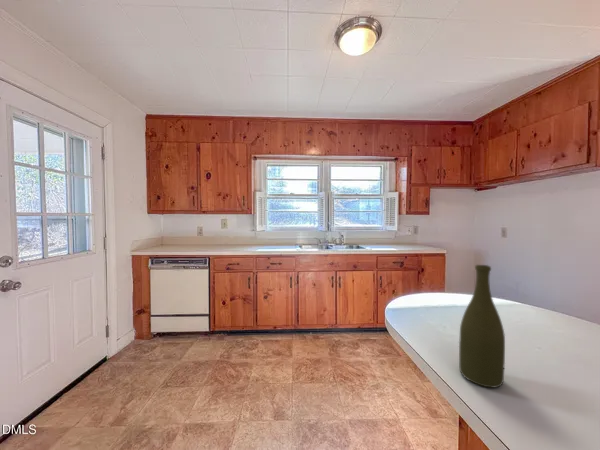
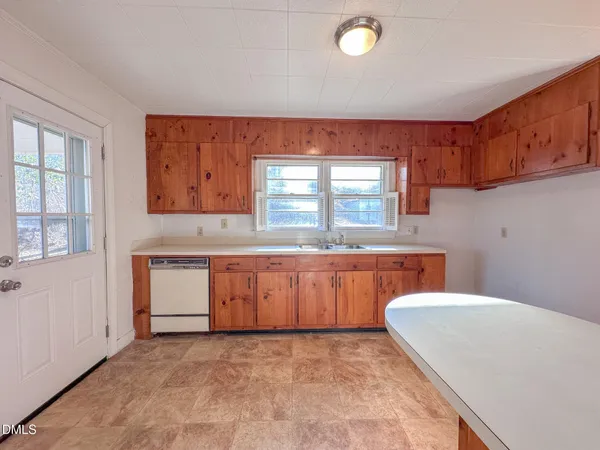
- bottle (481, 321)
